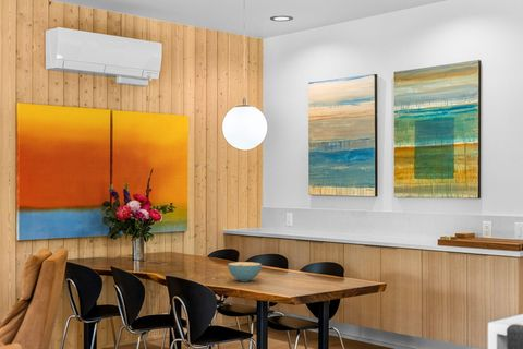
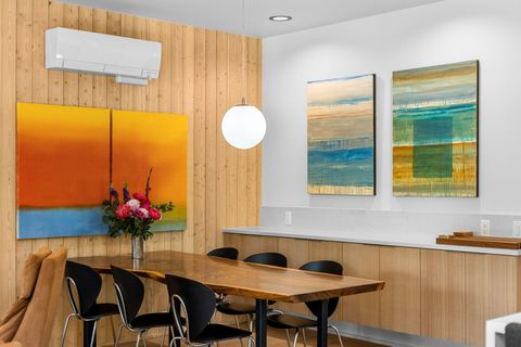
- cereal bowl (244, 272)
